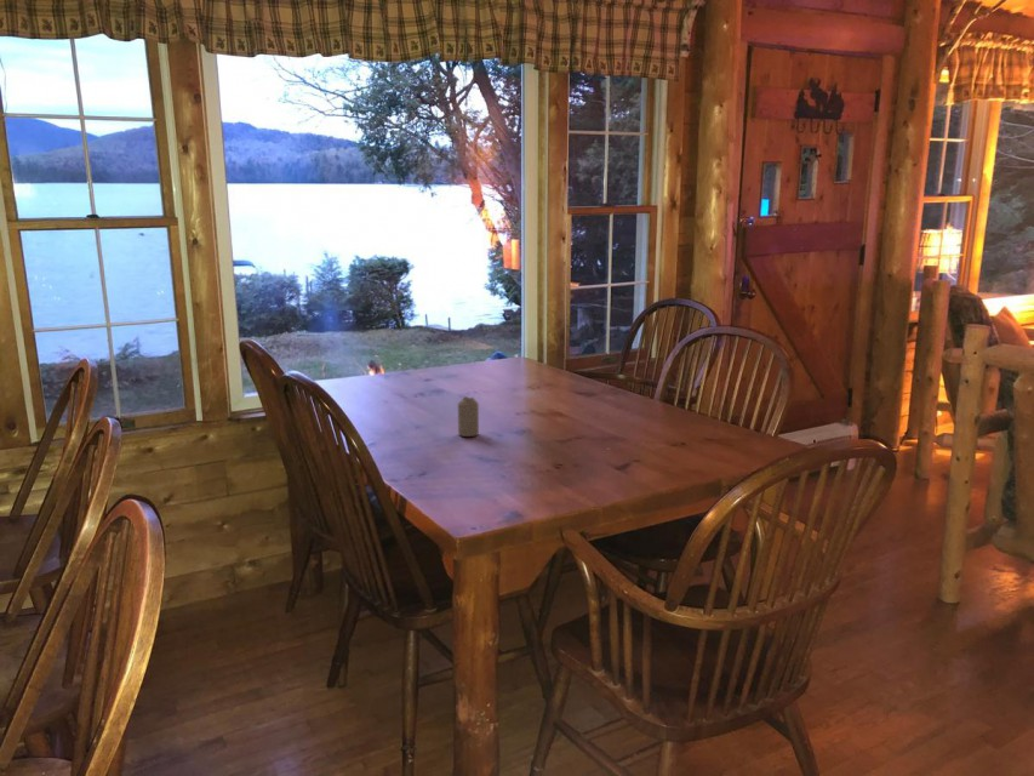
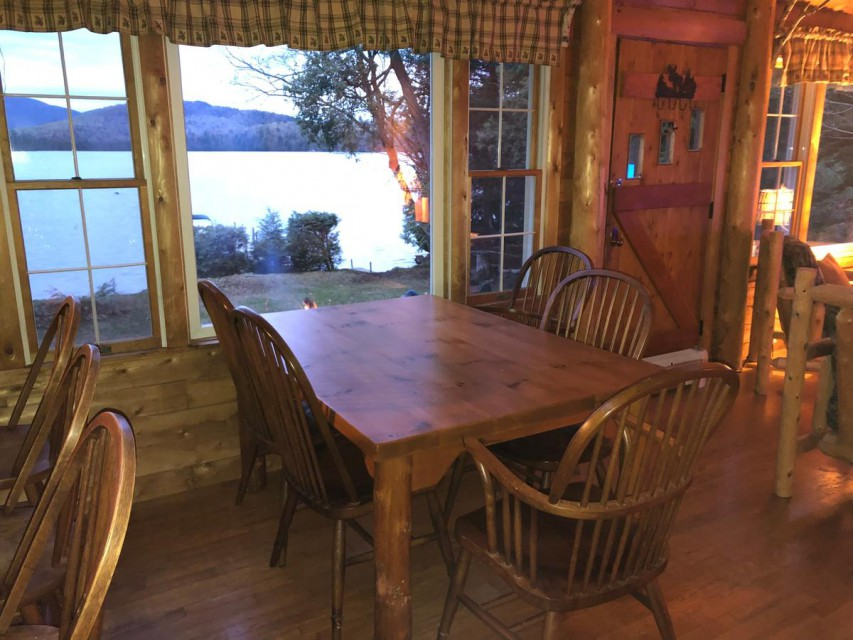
- candle (468, 416)
